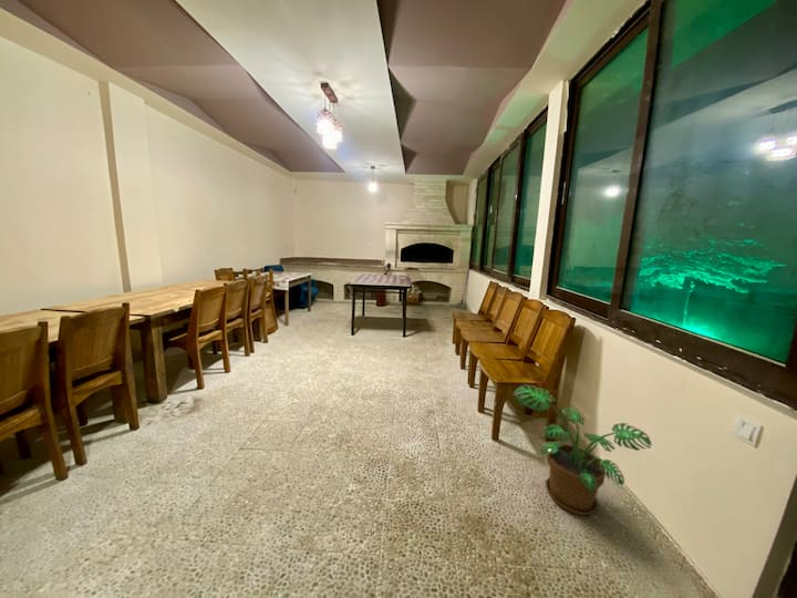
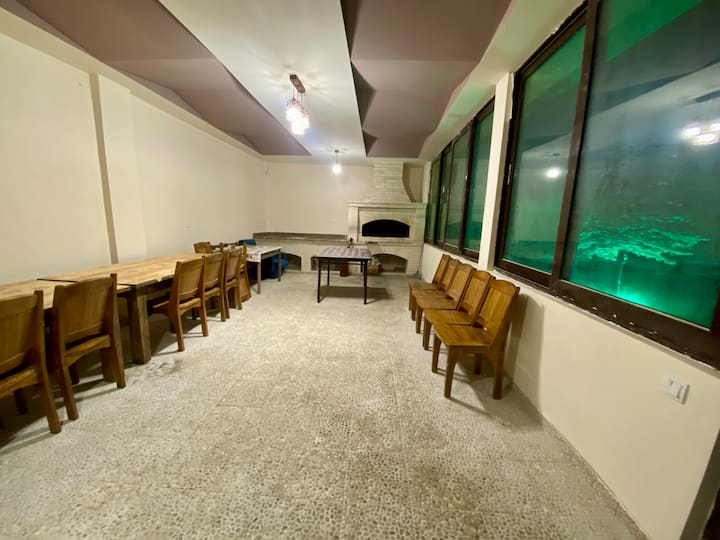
- potted plant (571, 445)
